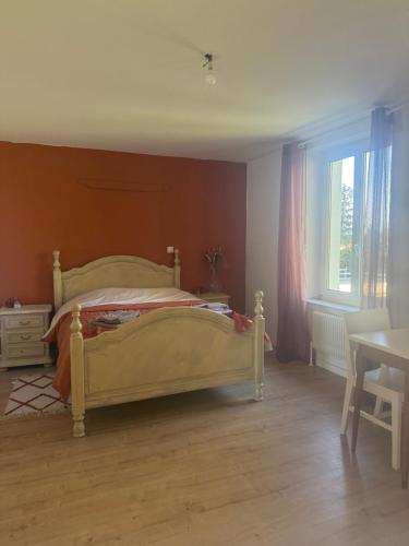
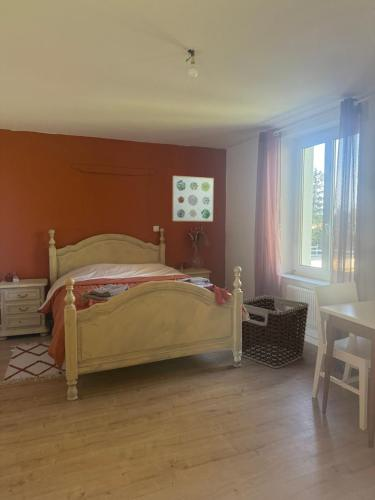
+ clothes hamper (271, 329)
+ wall art (193, 199)
